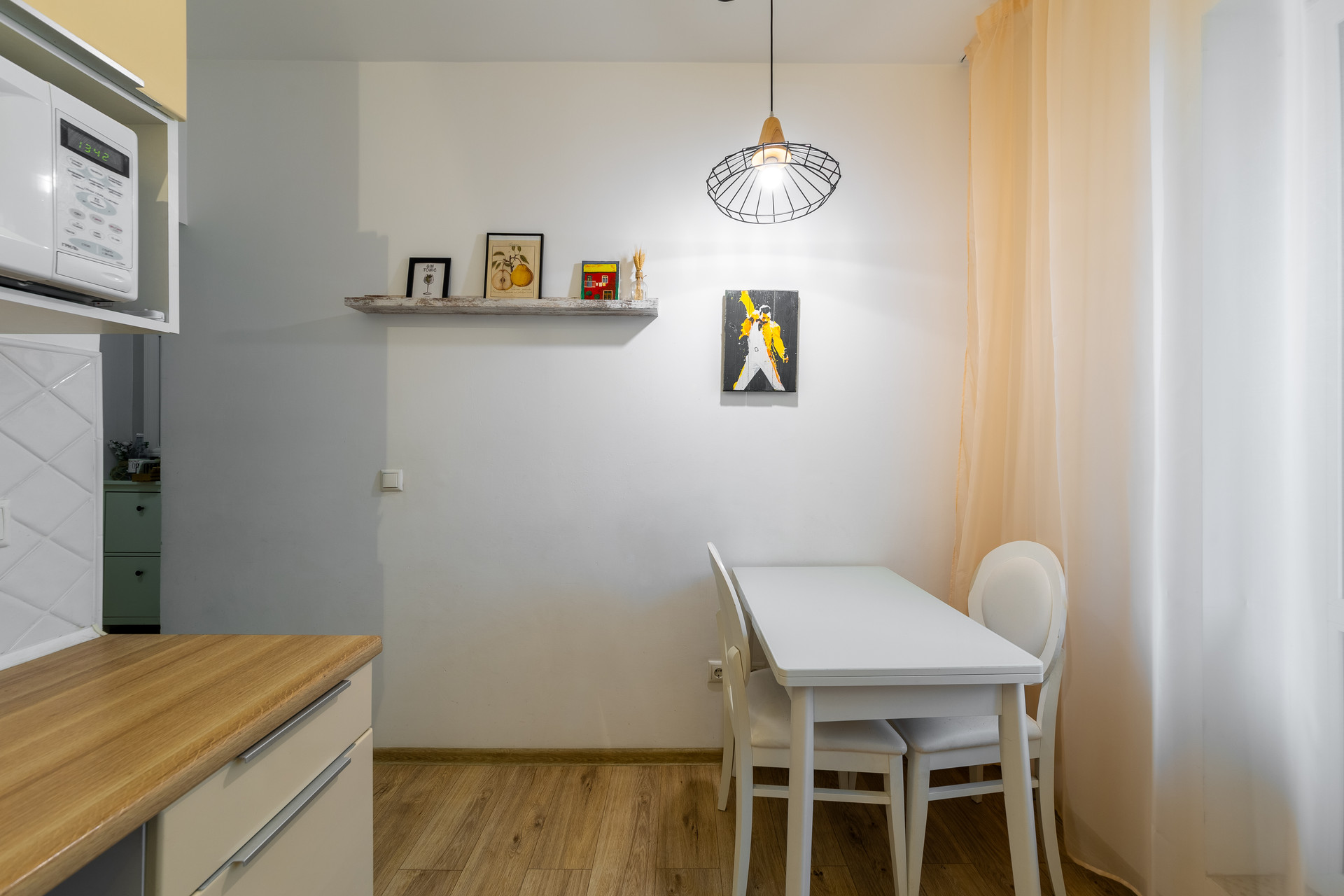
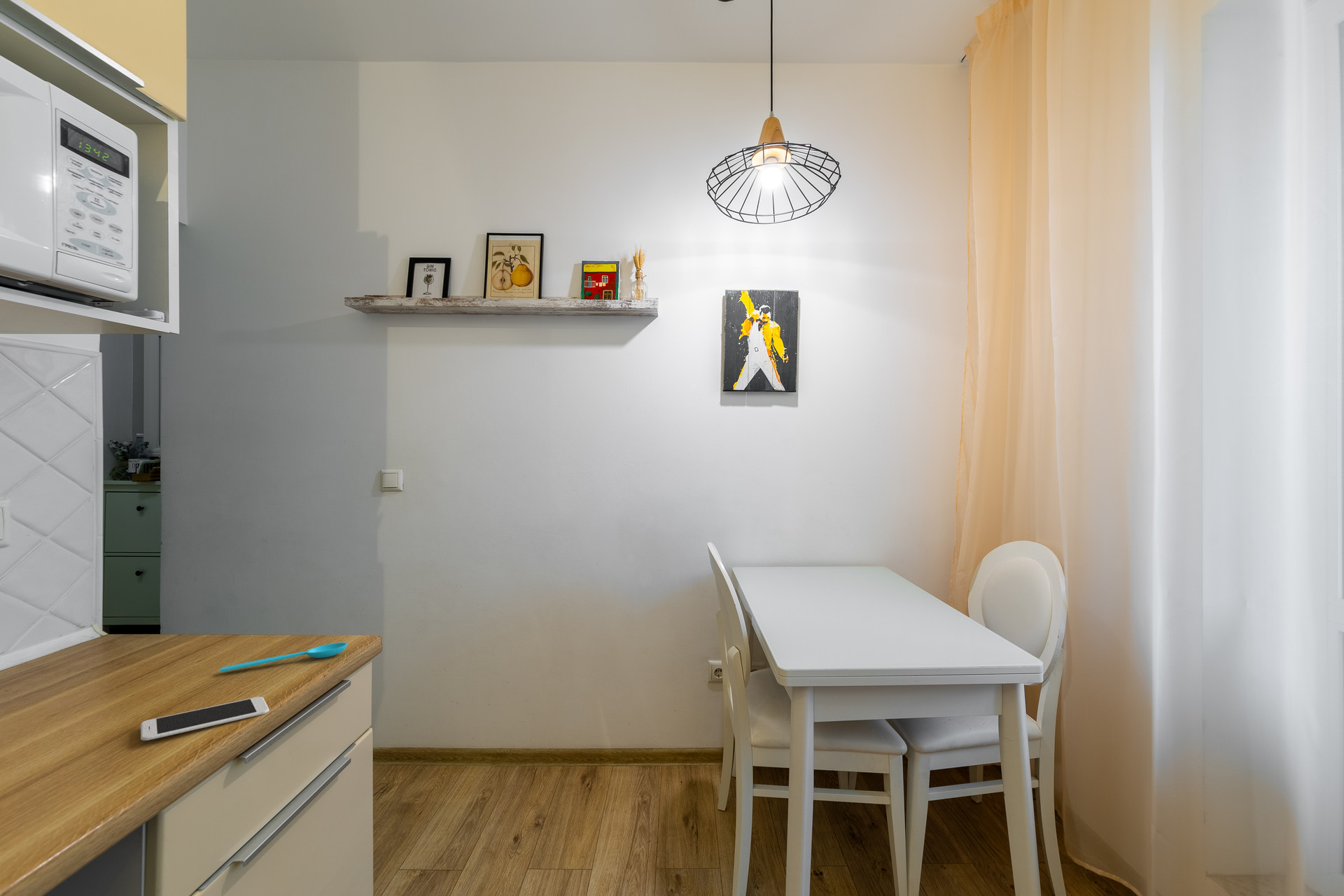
+ spoon (286, 657)
+ smartphone (206, 717)
